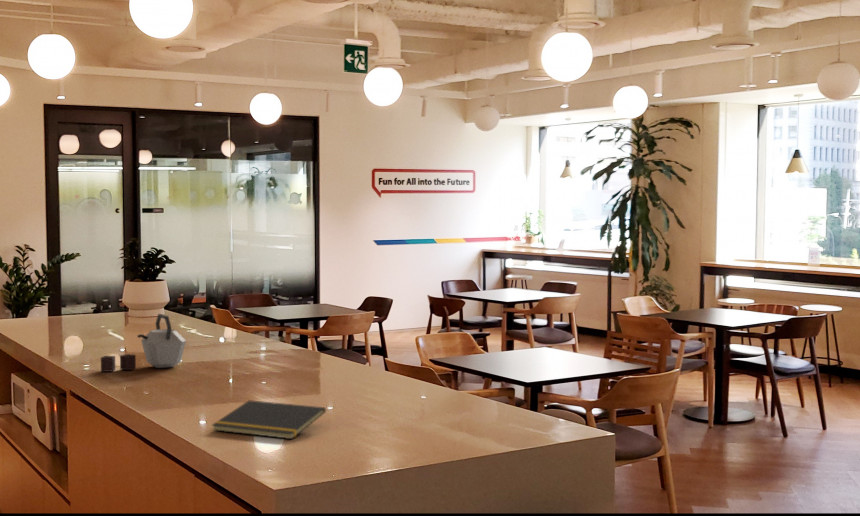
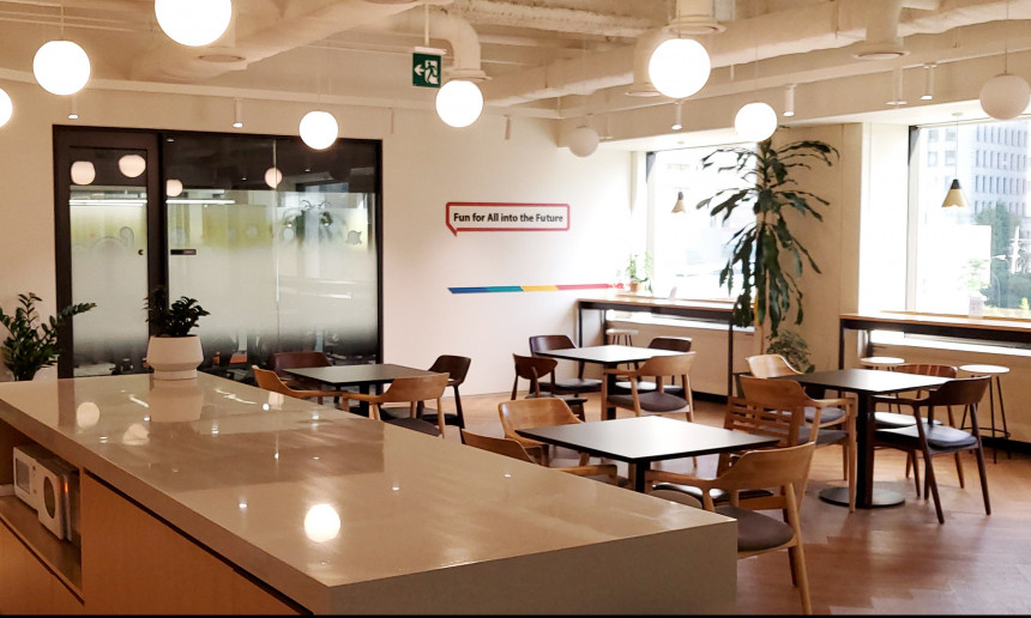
- notepad (269, 418)
- kettle (142, 342)
